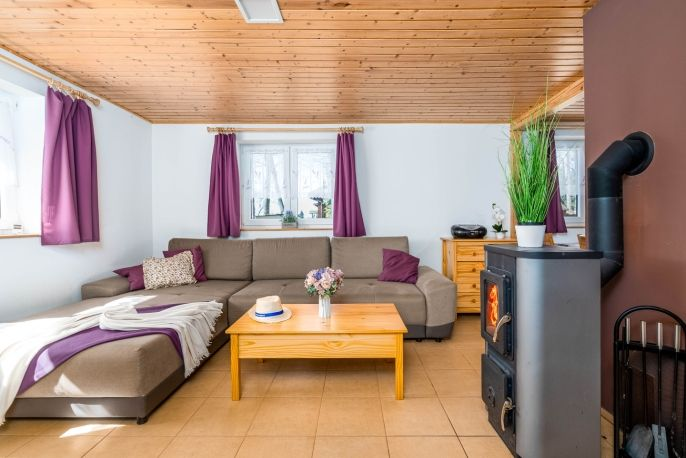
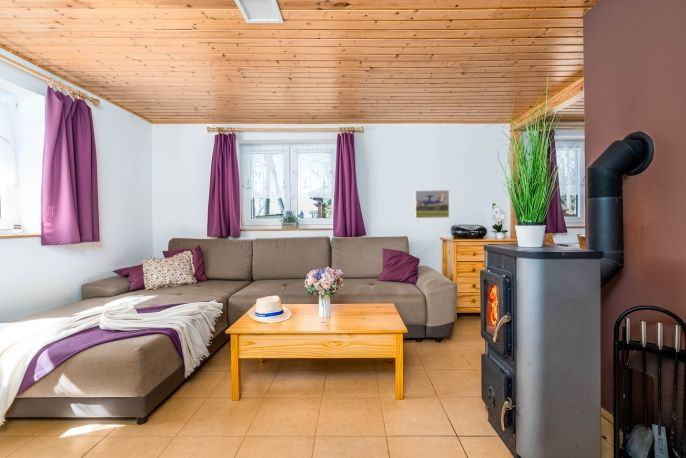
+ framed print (431, 204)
